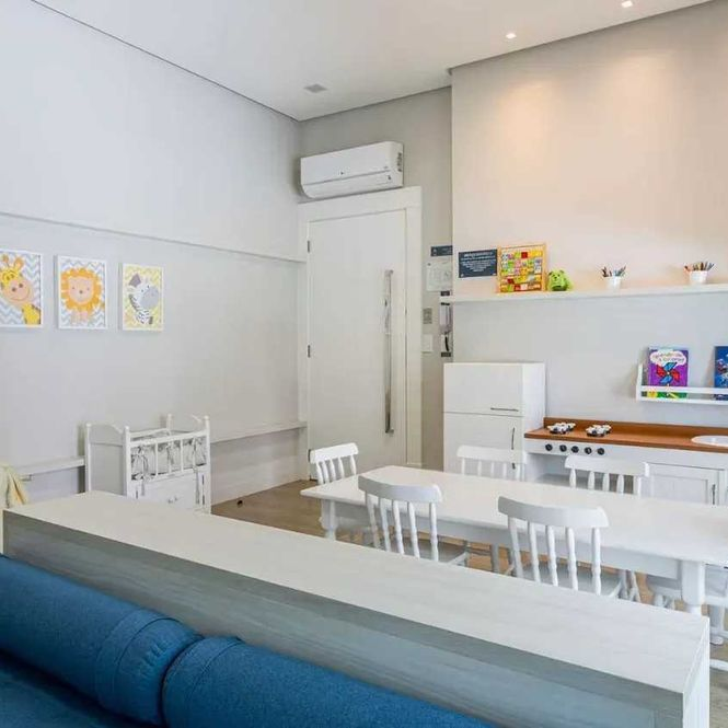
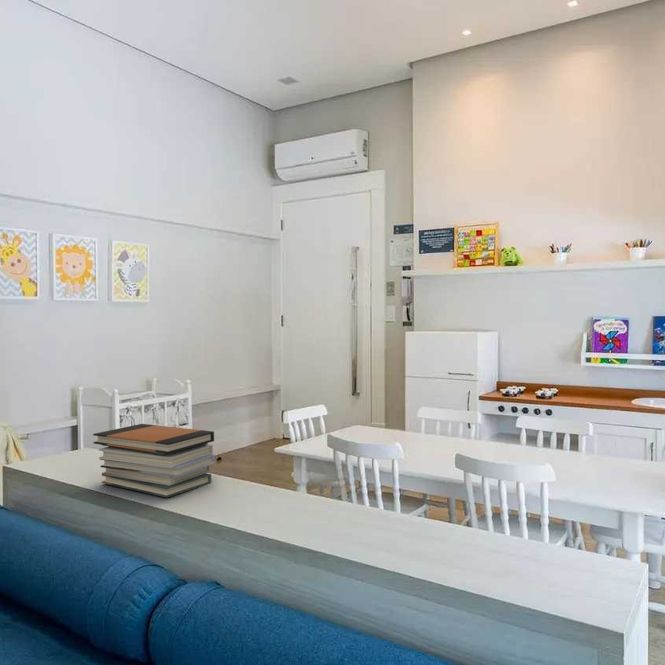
+ book stack (156, 458)
